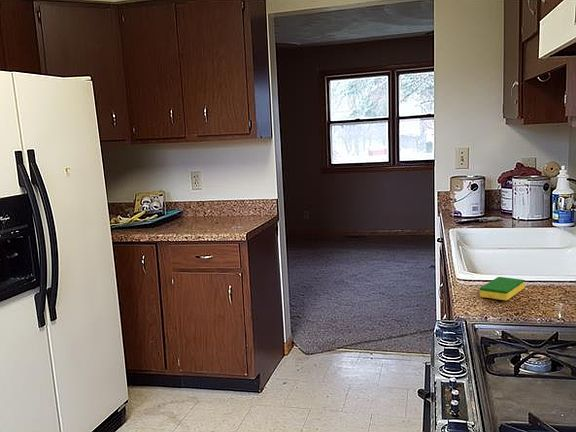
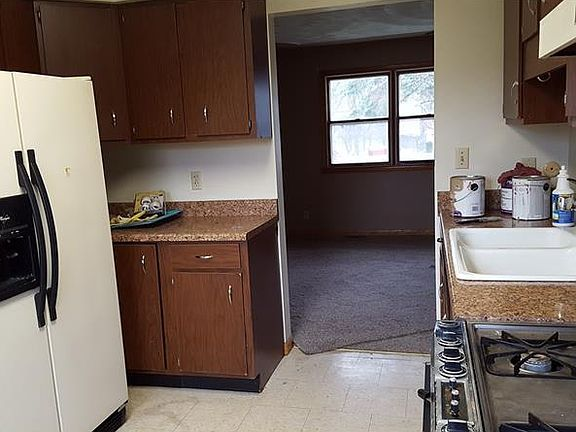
- dish sponge (502, 288)
